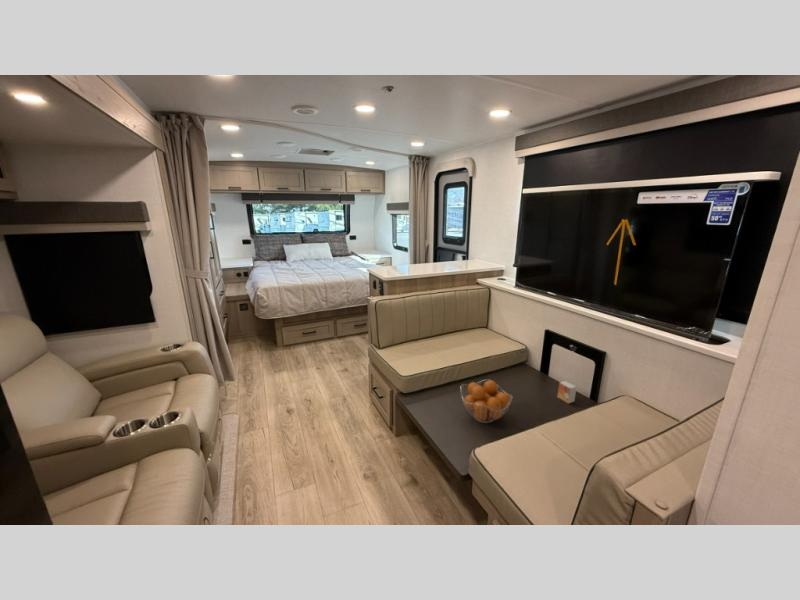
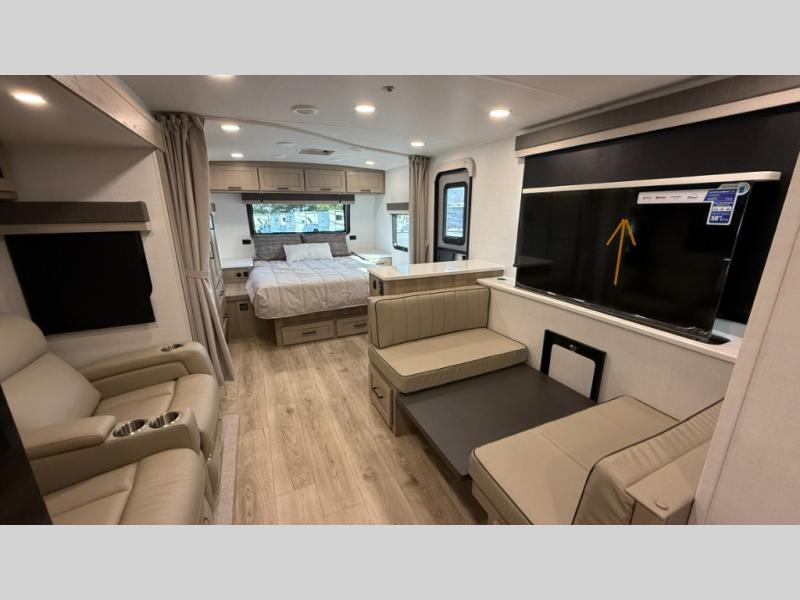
- small box (566, 391)
- fruit basket (484, 401)
